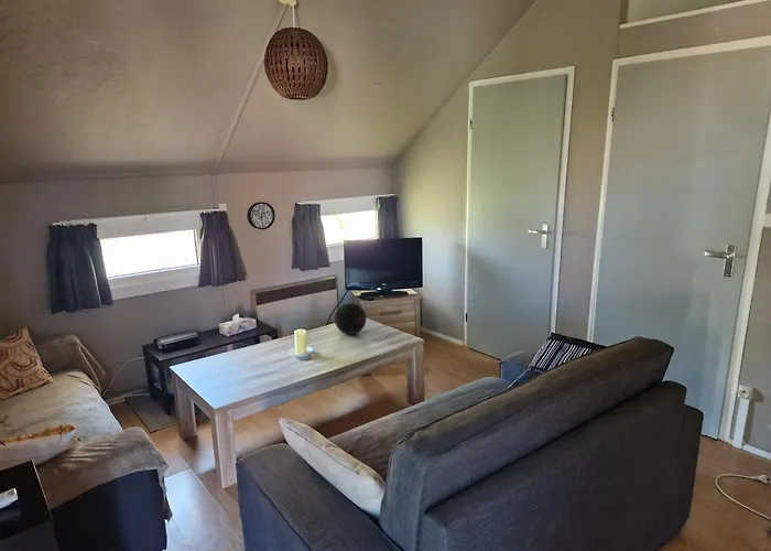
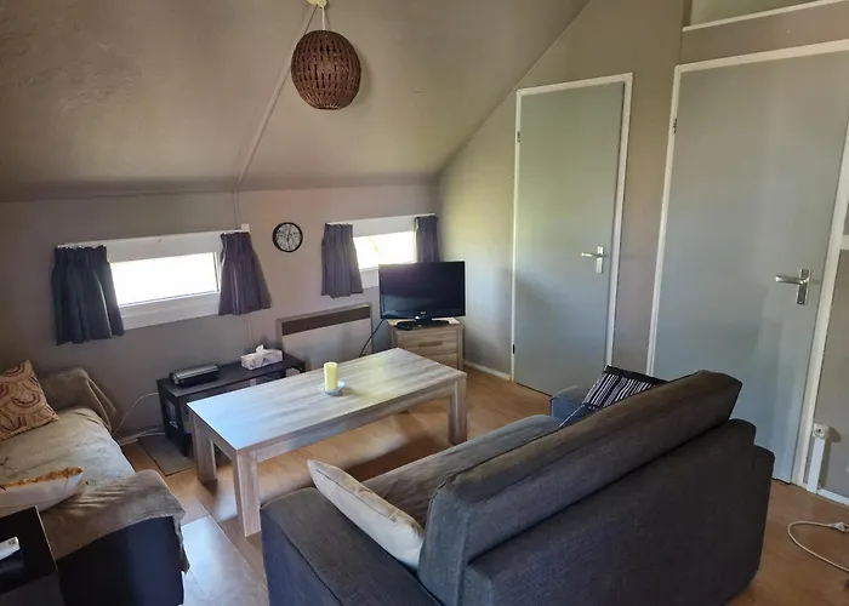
- decorative orb (350, 318)
